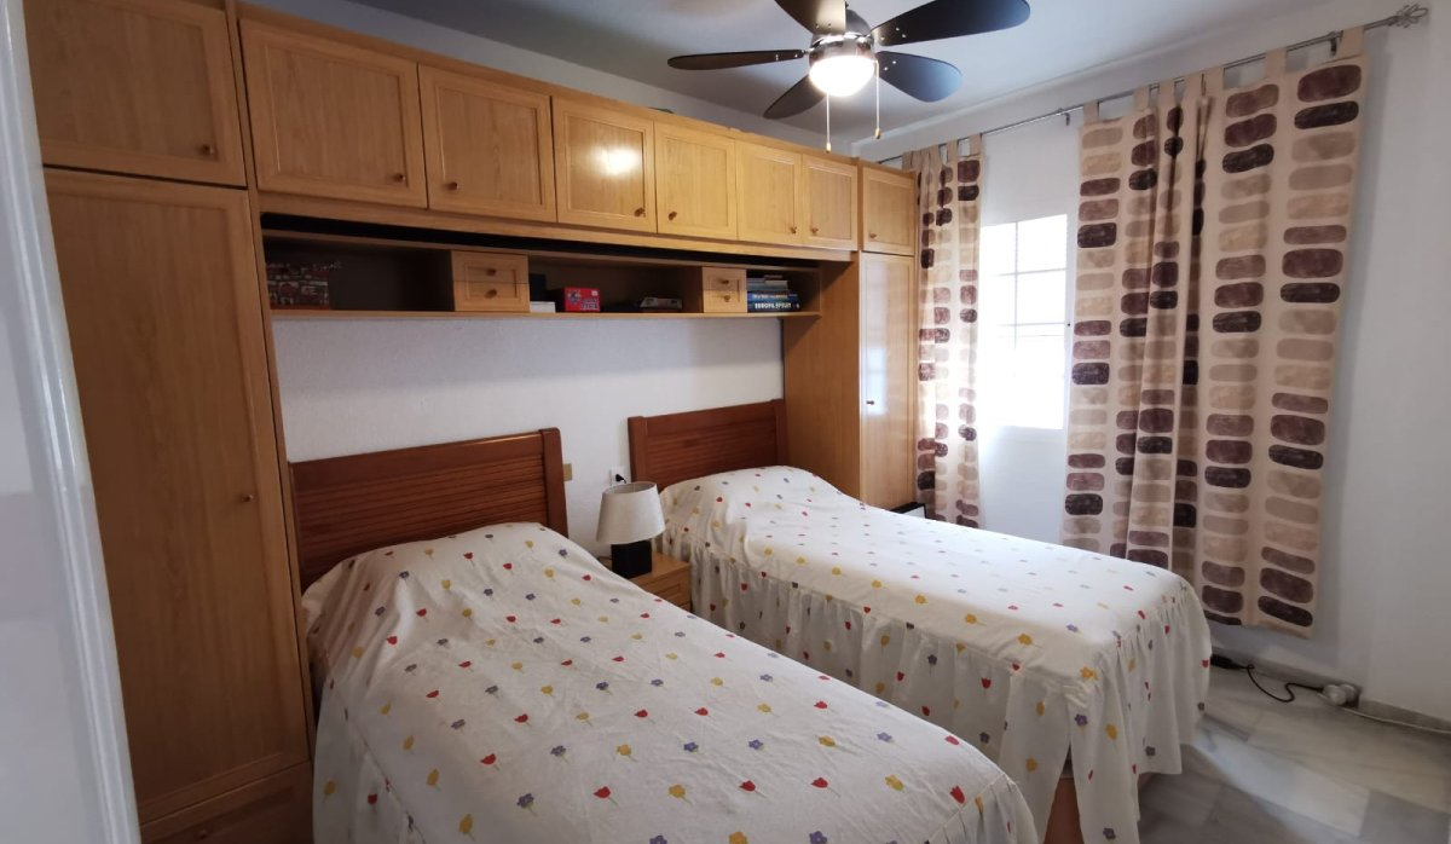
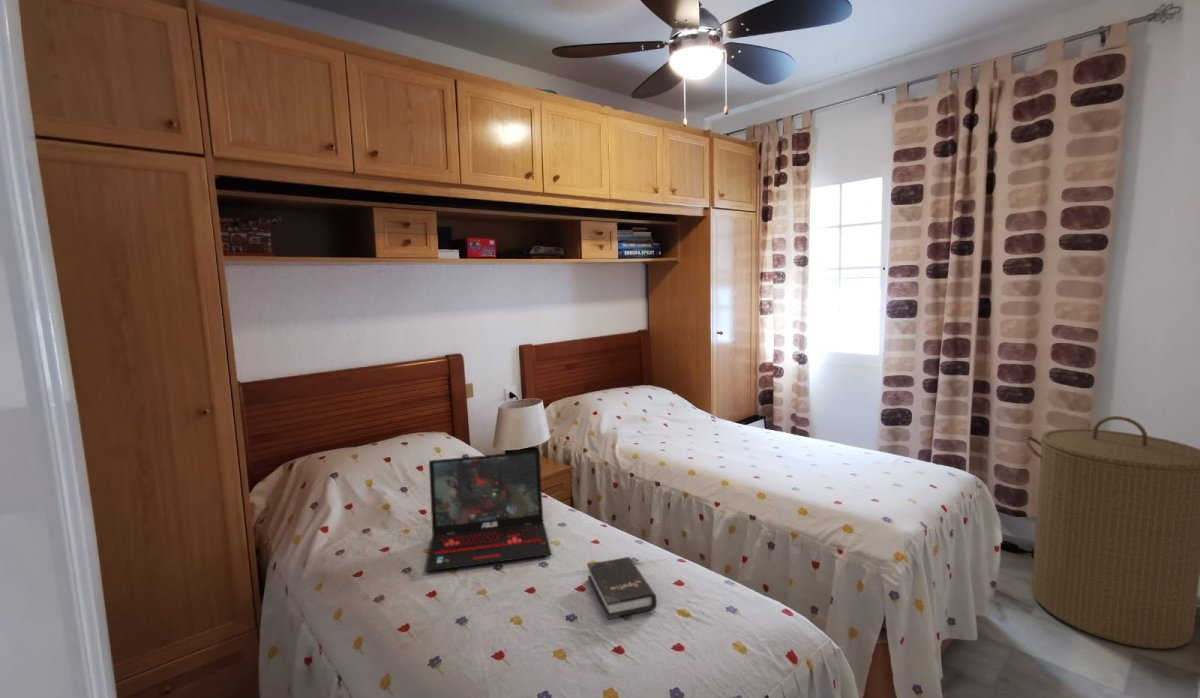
+ hardback book (620, 585)
+ laptop (487, 506)
+ laundry hamper (1114, 516)
